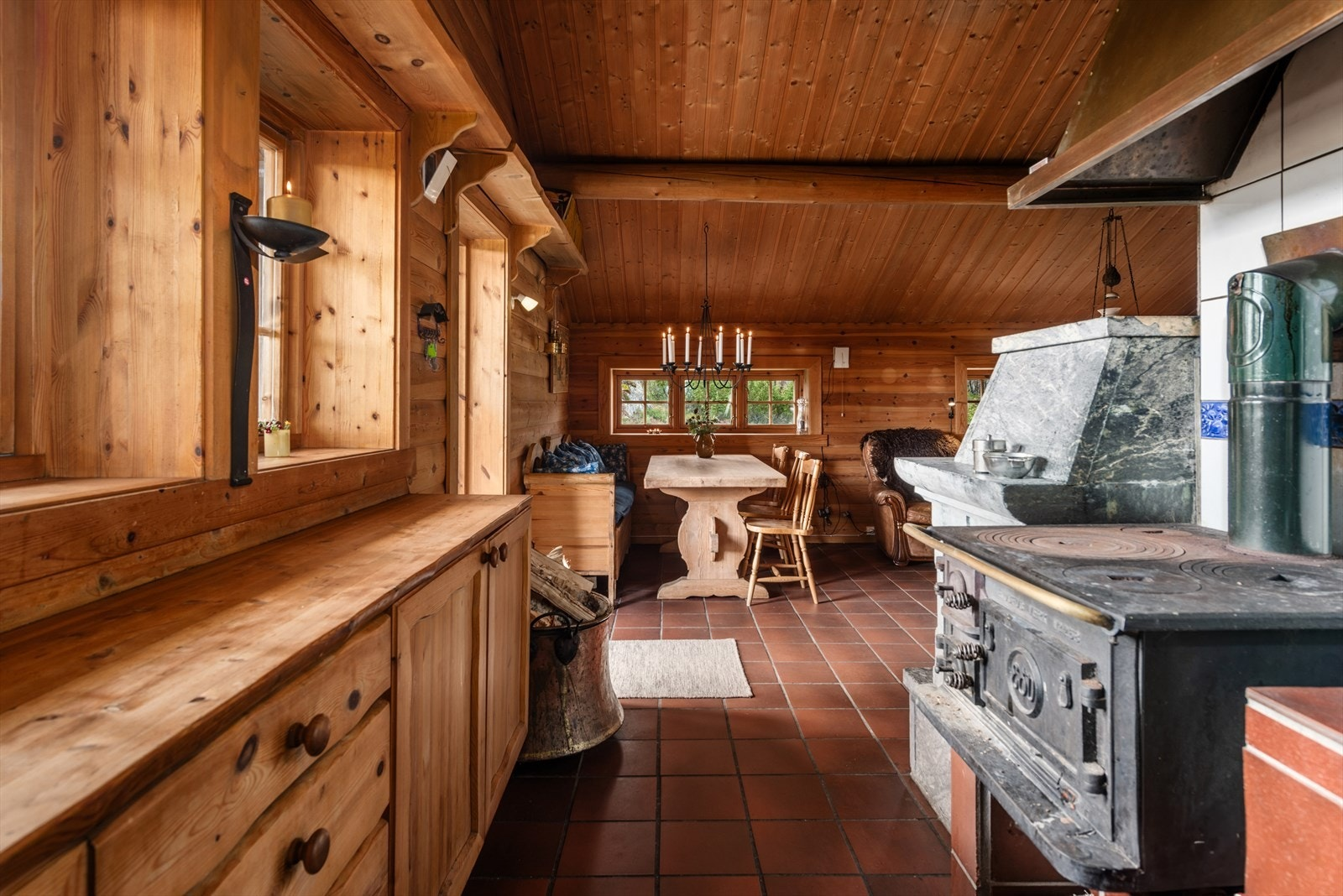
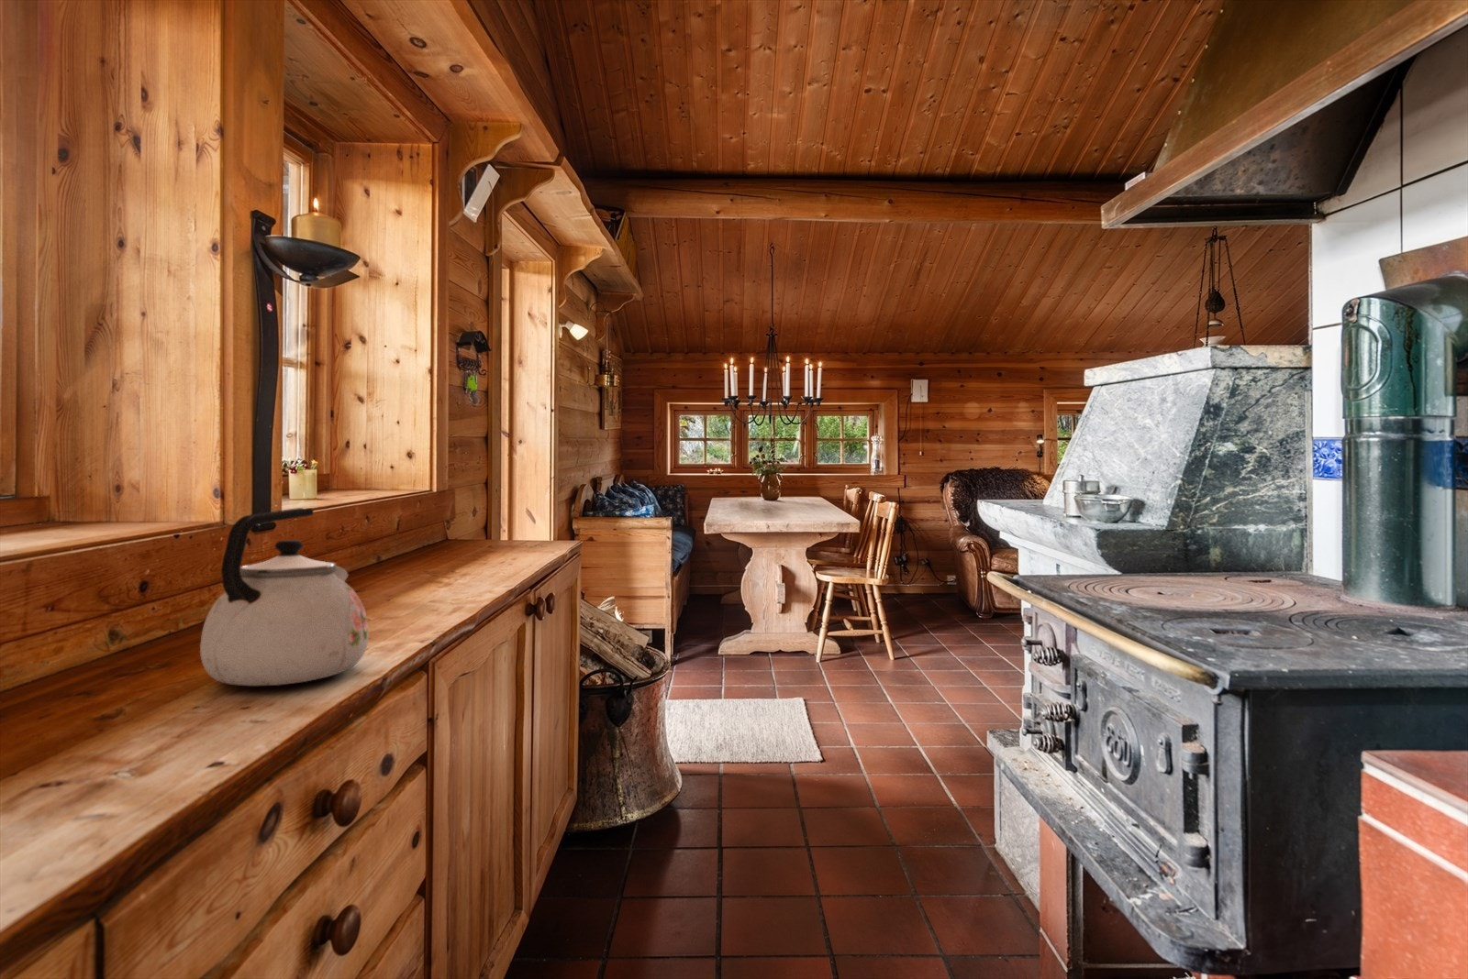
+ kettle (289, 591)
